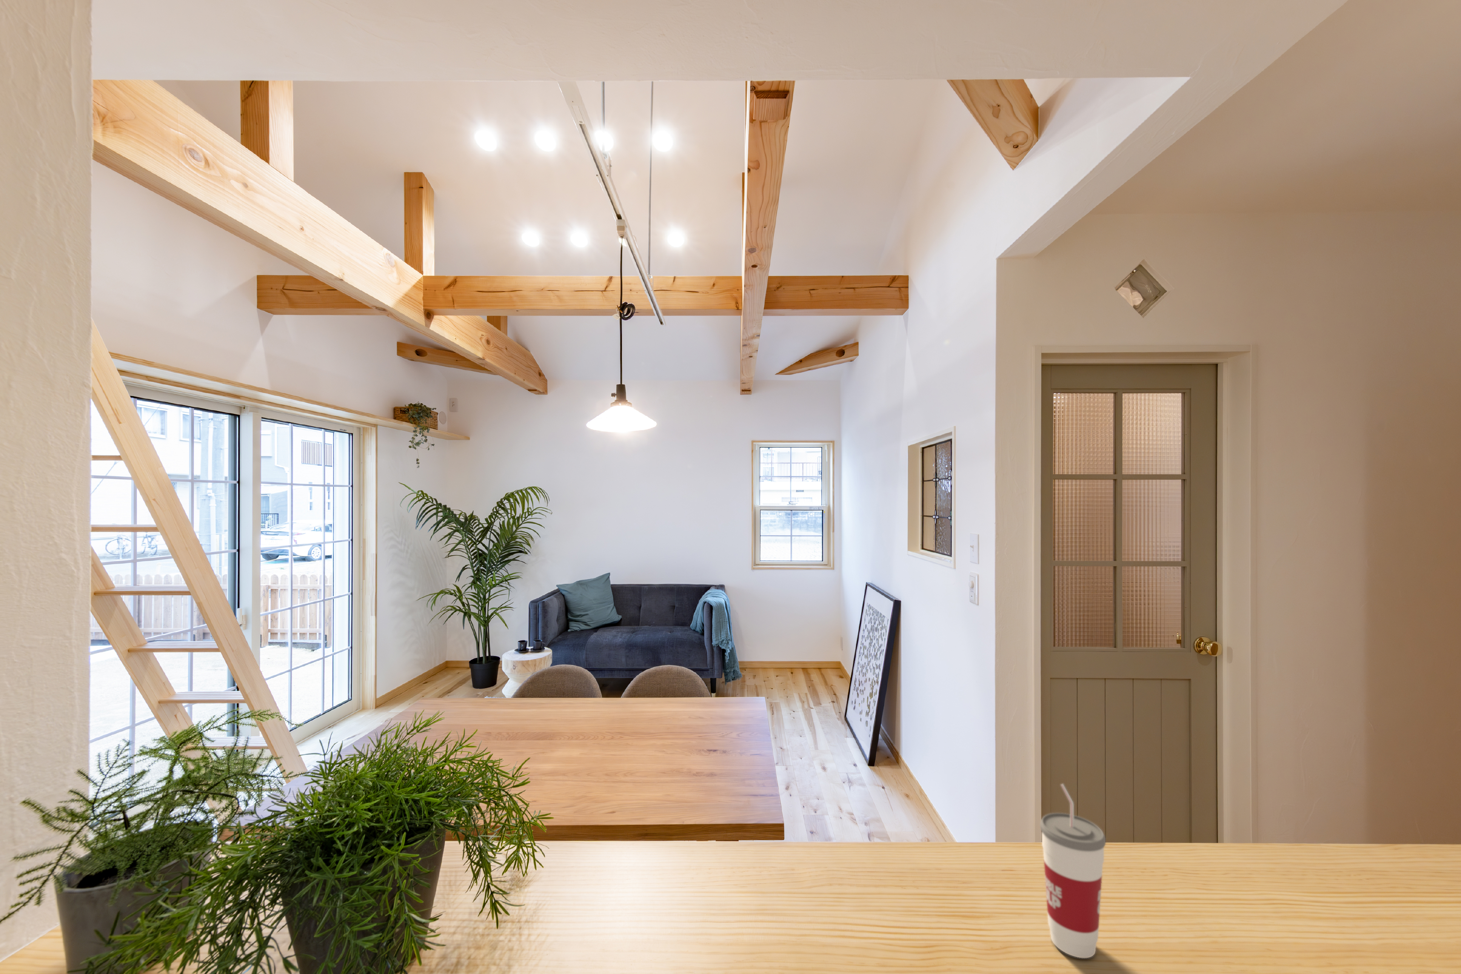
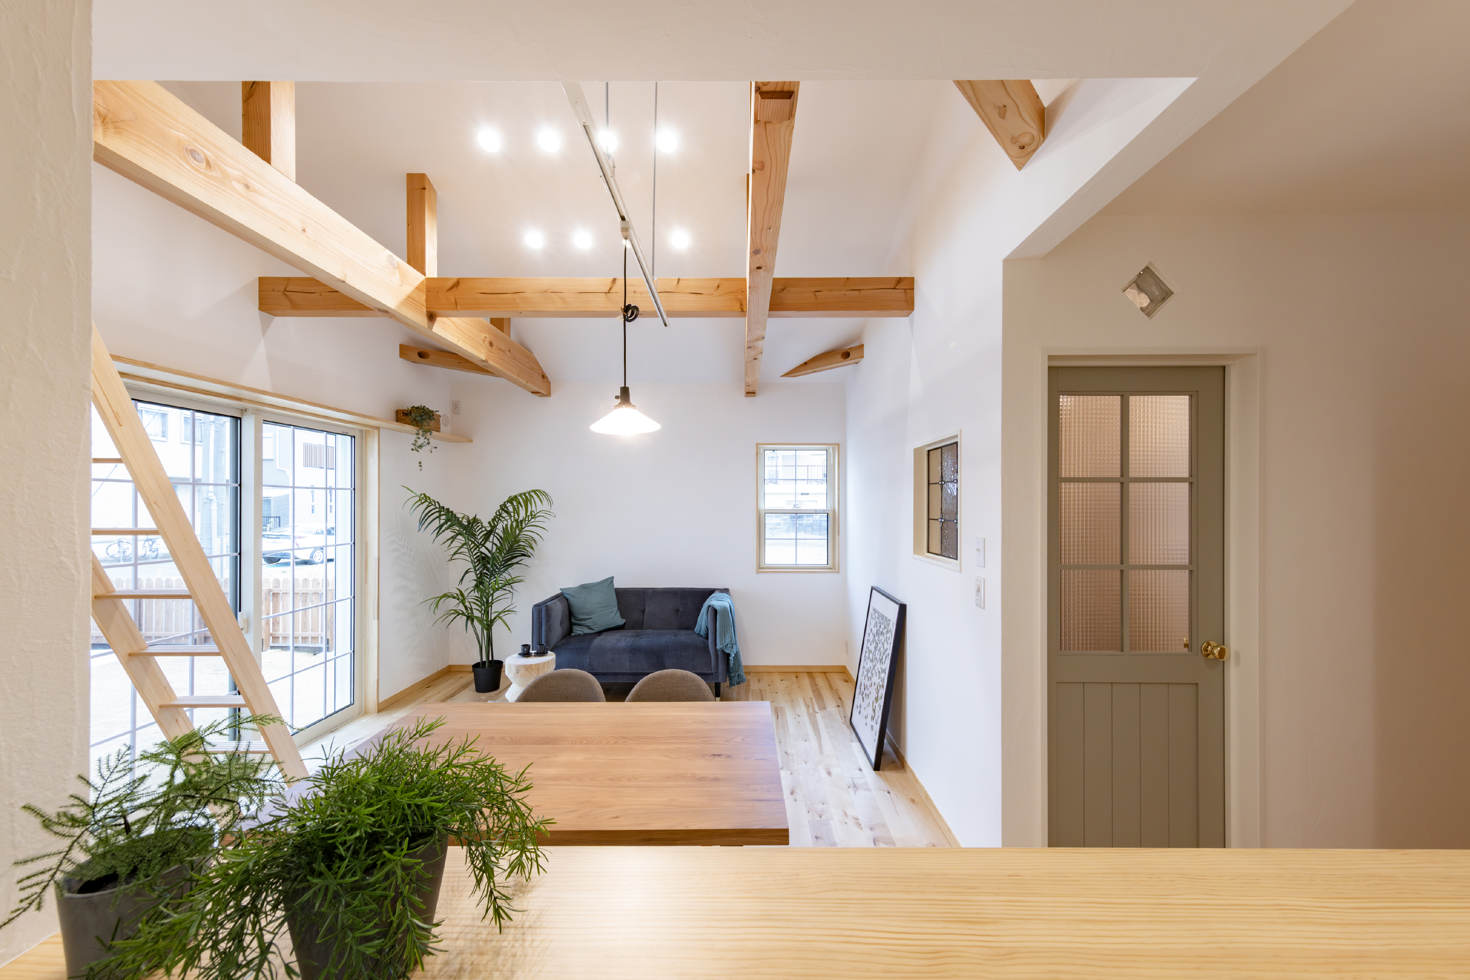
- cup (1072, 864)
